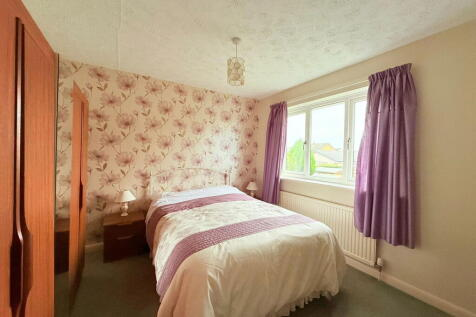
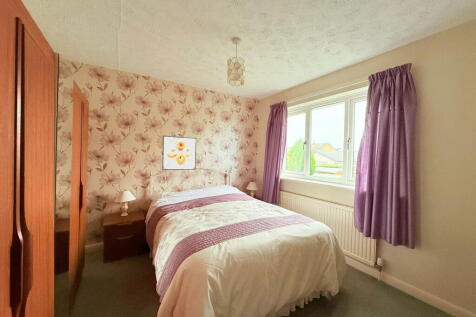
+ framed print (180, 153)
